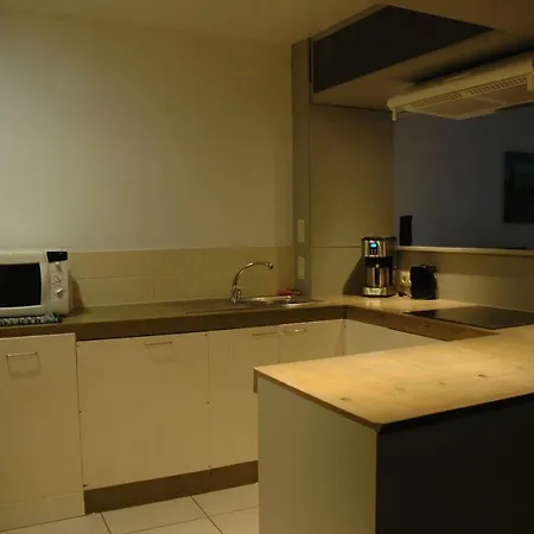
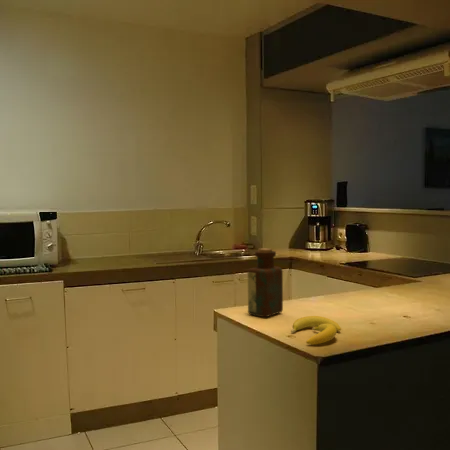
+ bottle (265, 281)
+ banana (314, 328)
